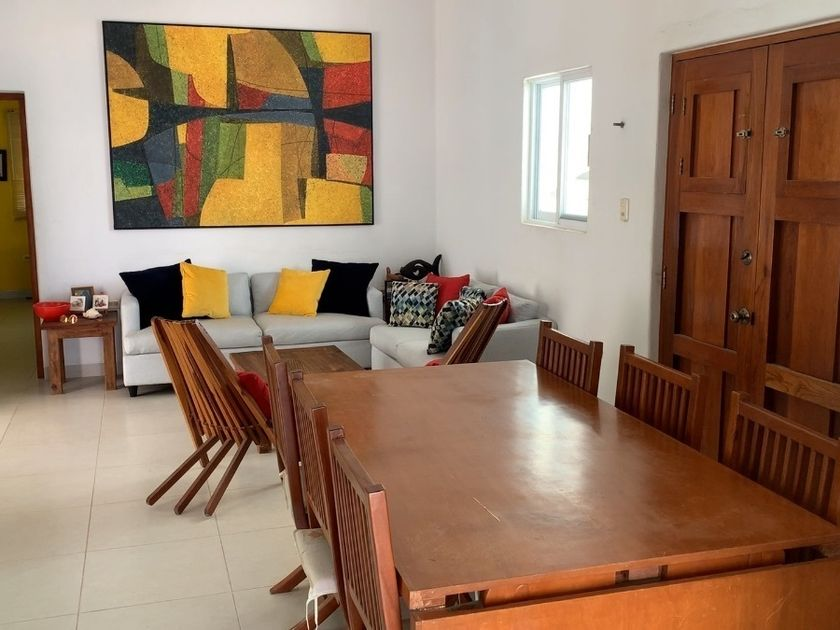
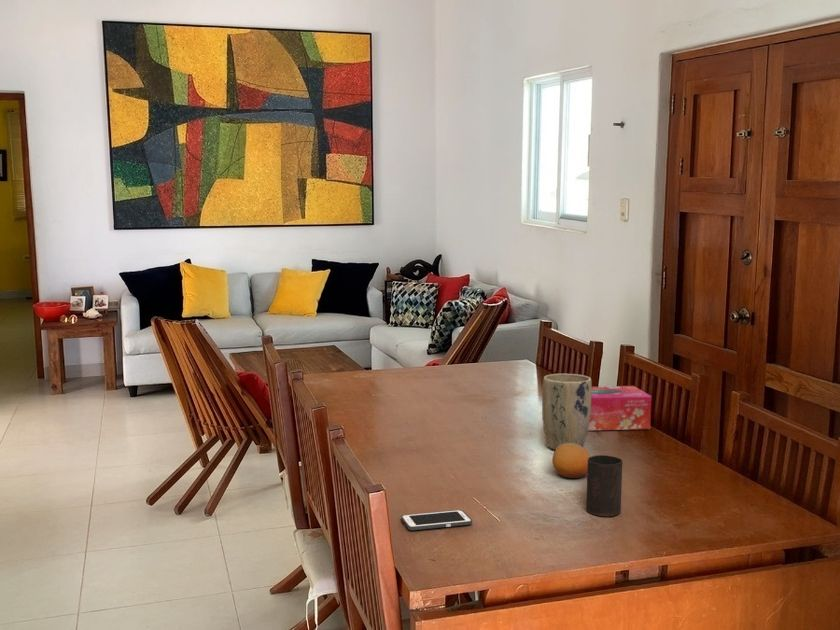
+ cup (604, 485)
+ tissue box (595, 407)
+ cell phone (436, 520)
+ fruit (571, 460)
+ plant pot (566, 412)
